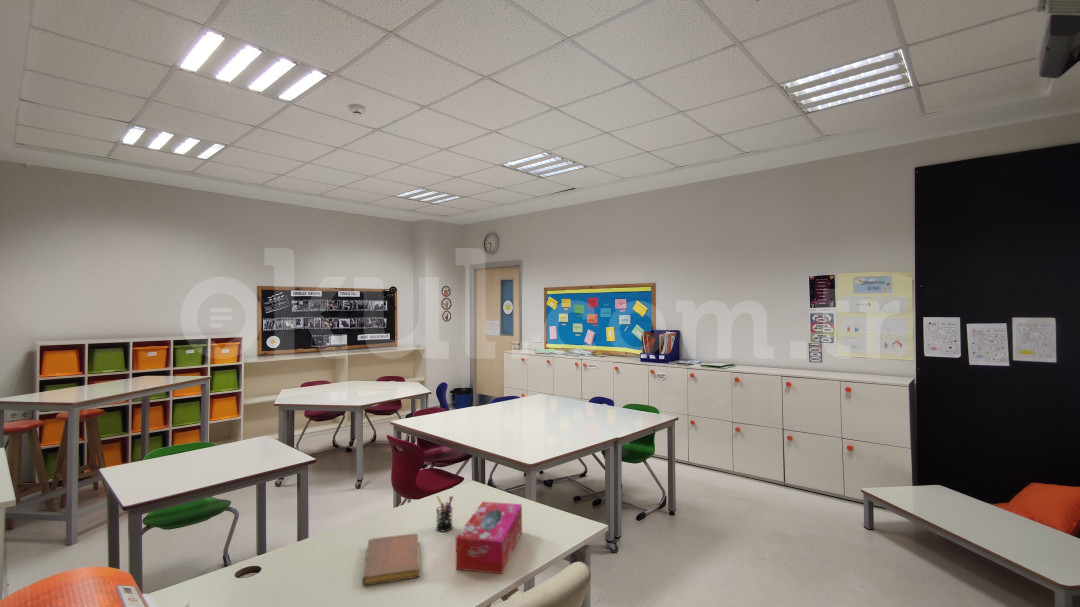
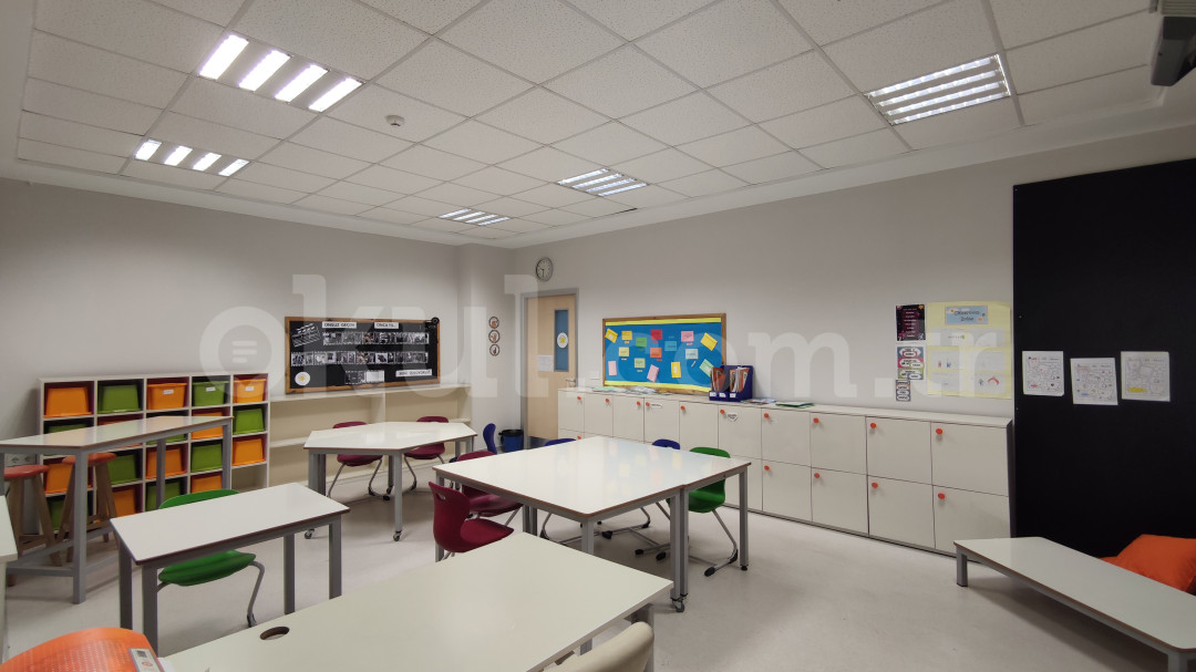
- tissue box (491, 534)
- notebook (392, 556)
- pen holder (446, 510)
